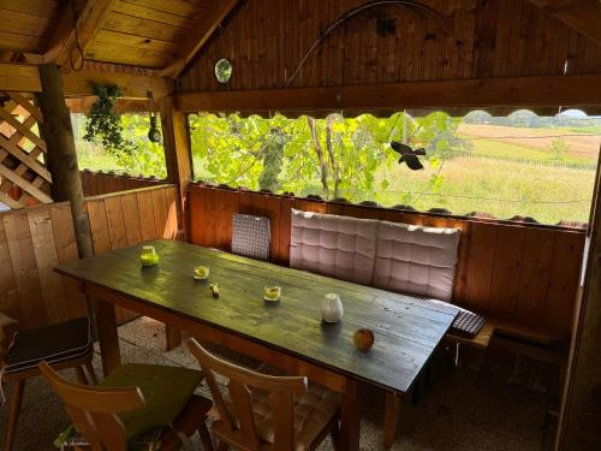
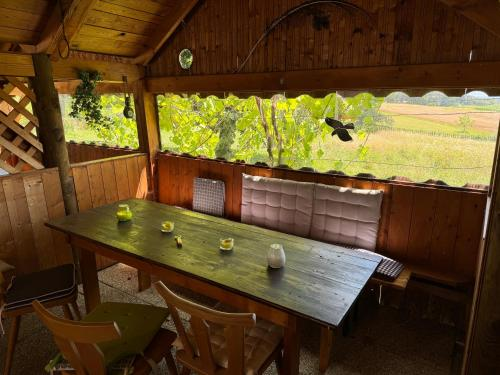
- apple (363, 339)
